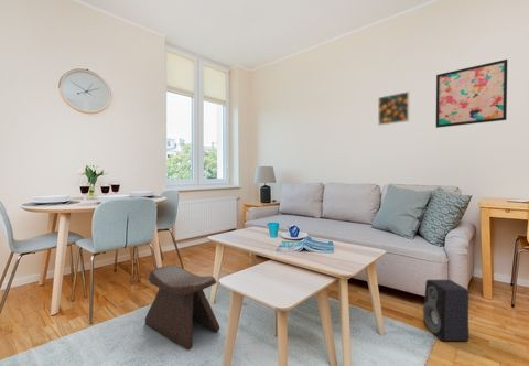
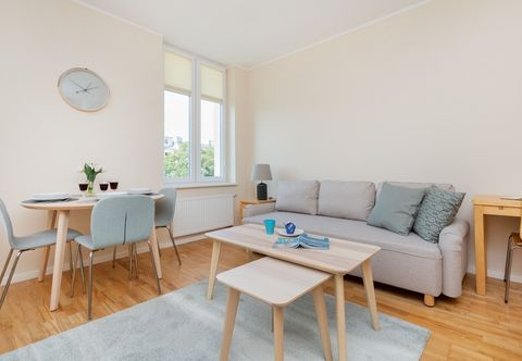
- stool (181, 300)
- wall art (468, 96)
- speaker (444, 308)
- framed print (392, 108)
